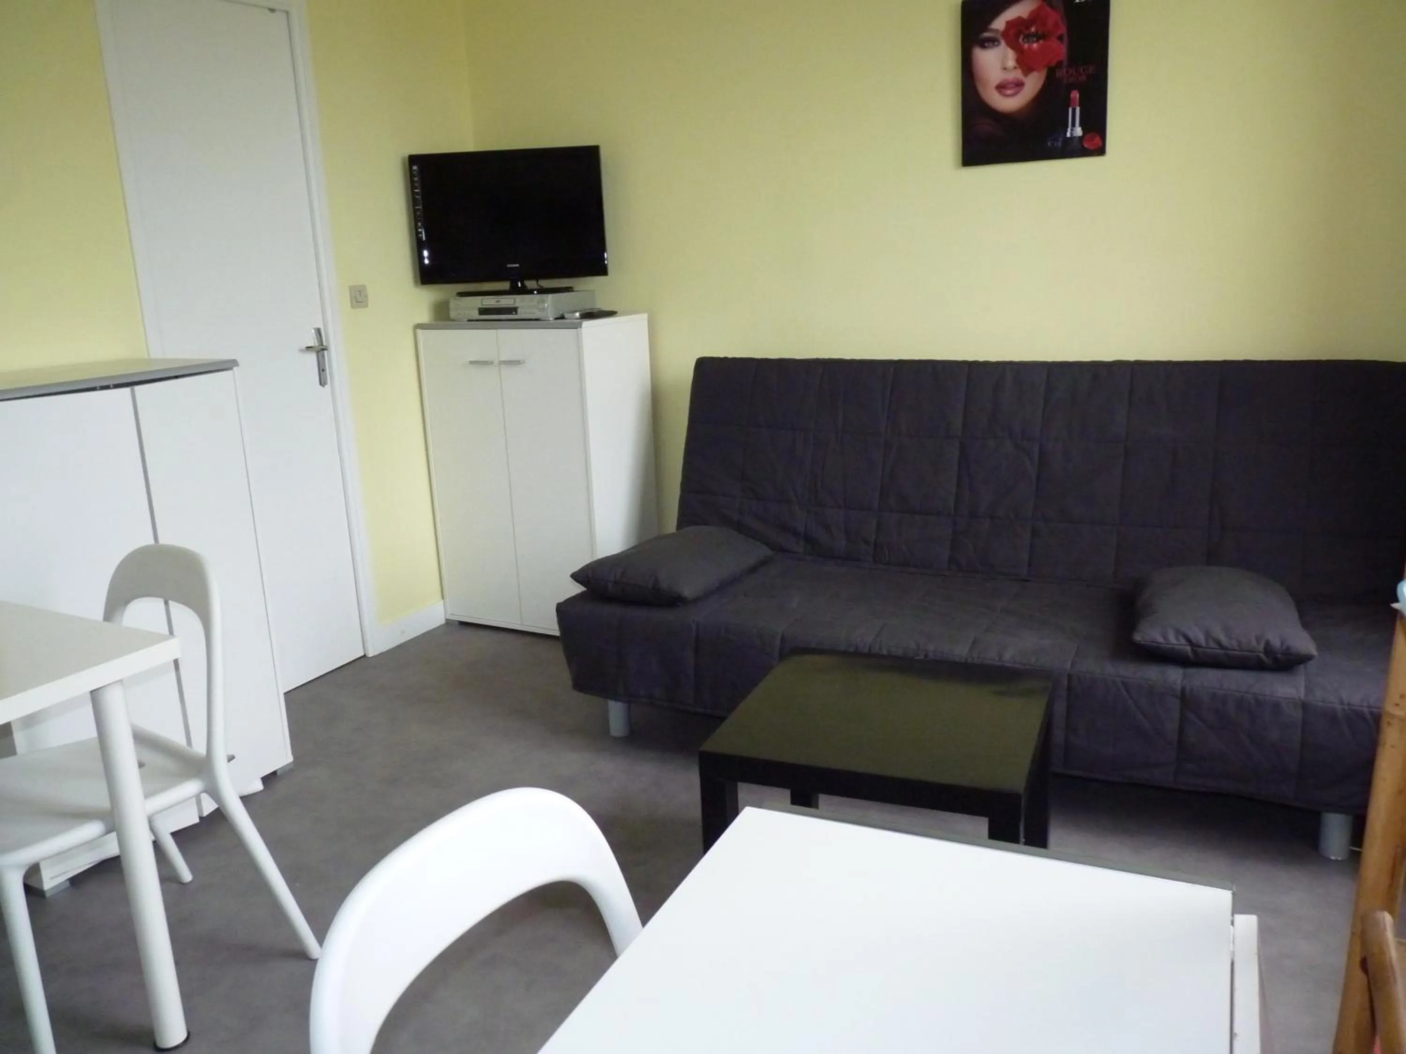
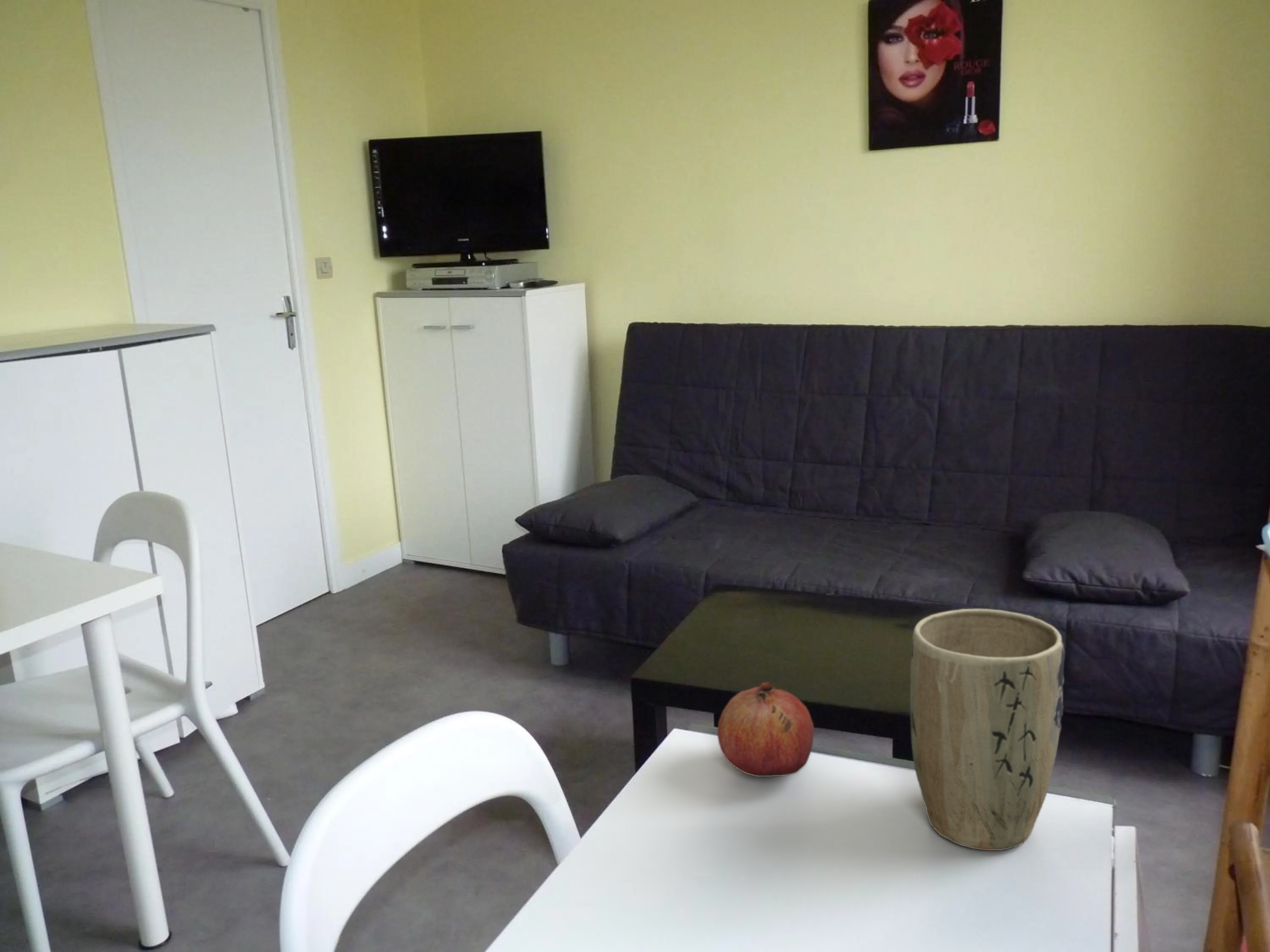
+ fruit (766, 729)
+ plant pot (984, 729)
